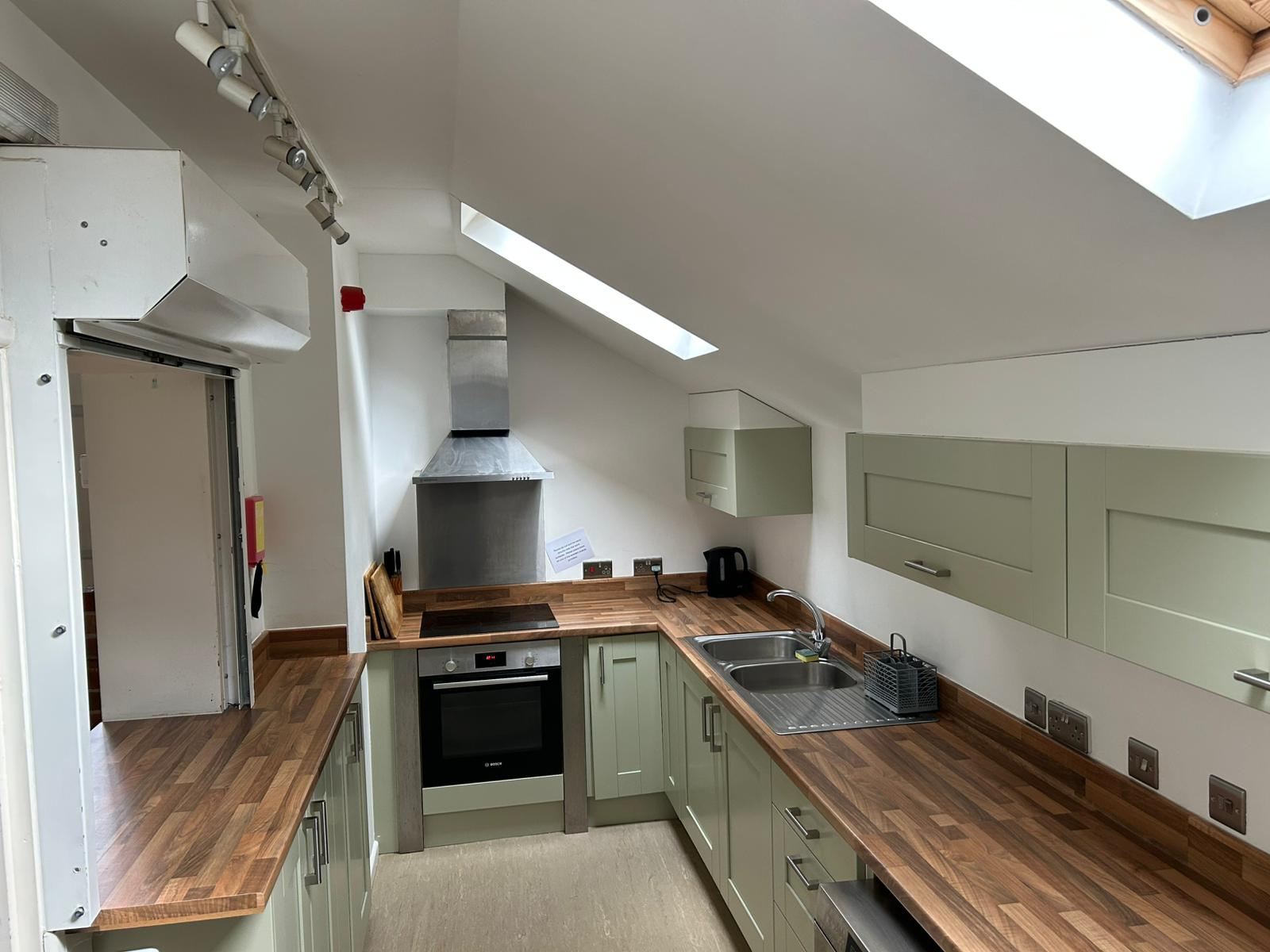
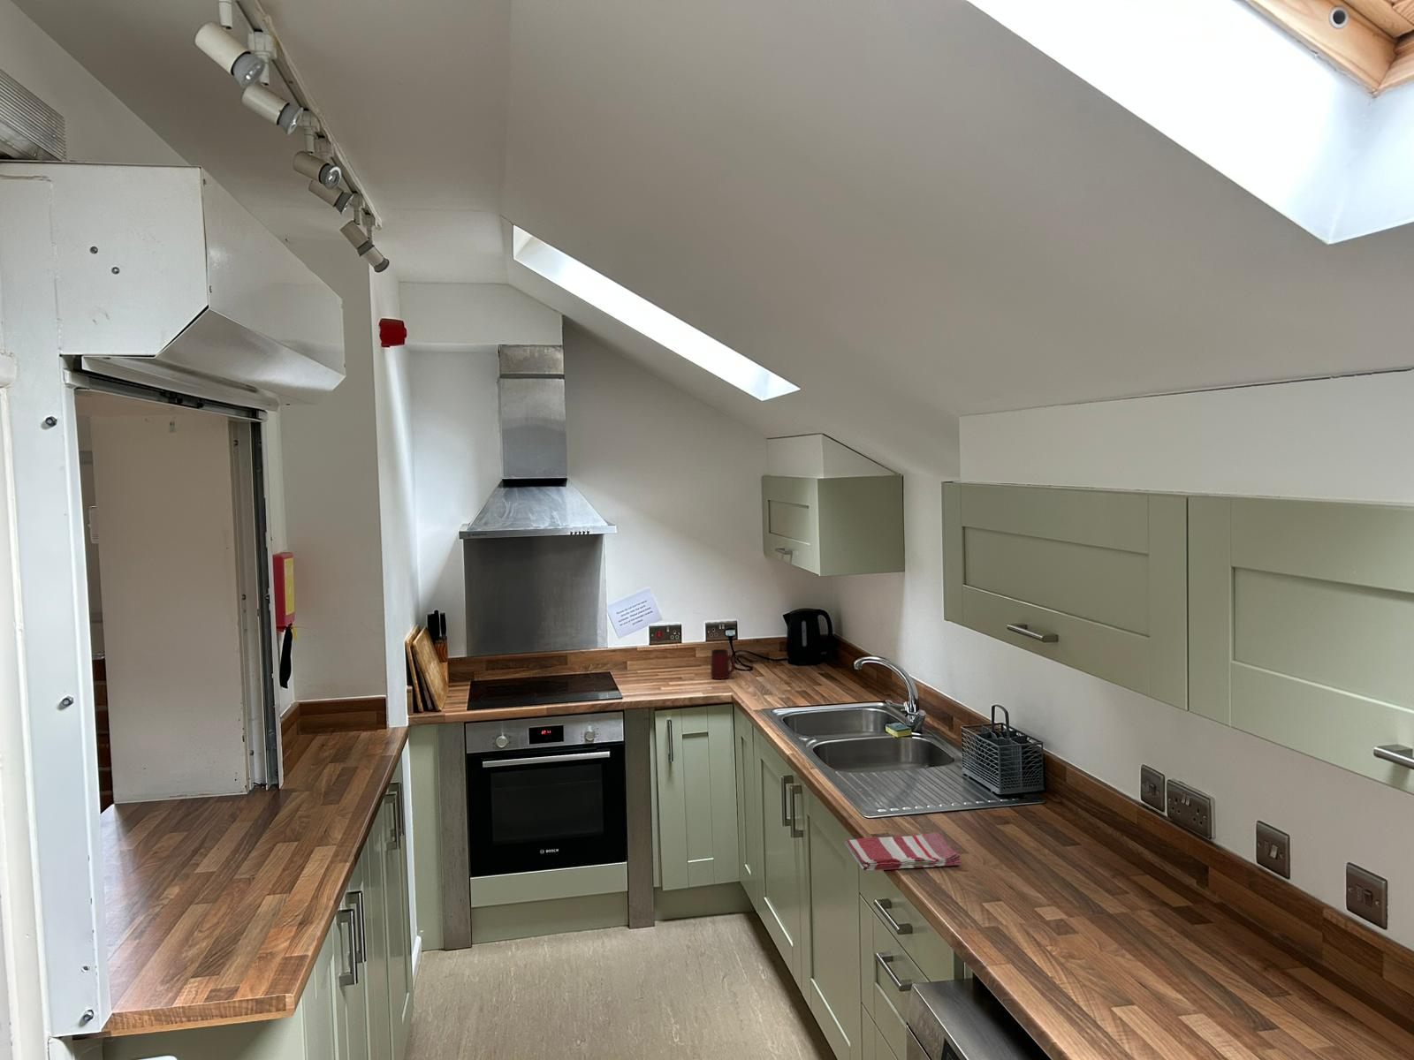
+ dish towel (902, 850)
+ mug (723, 664)
